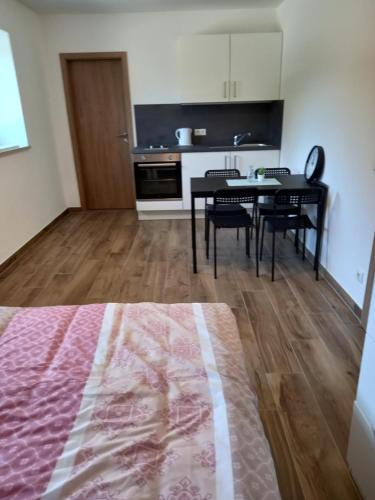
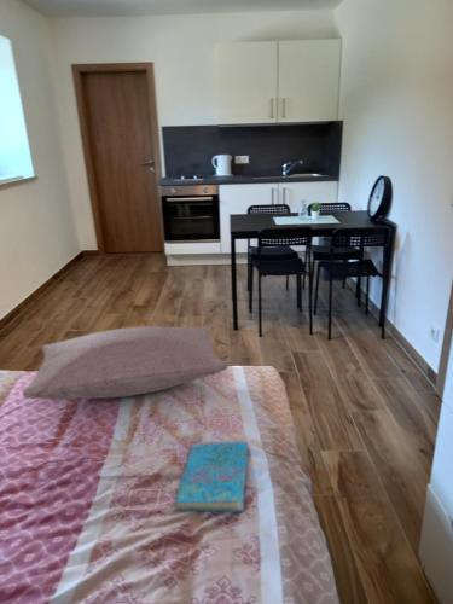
+ cover (214, 472)
+ pillow (129, 359)
